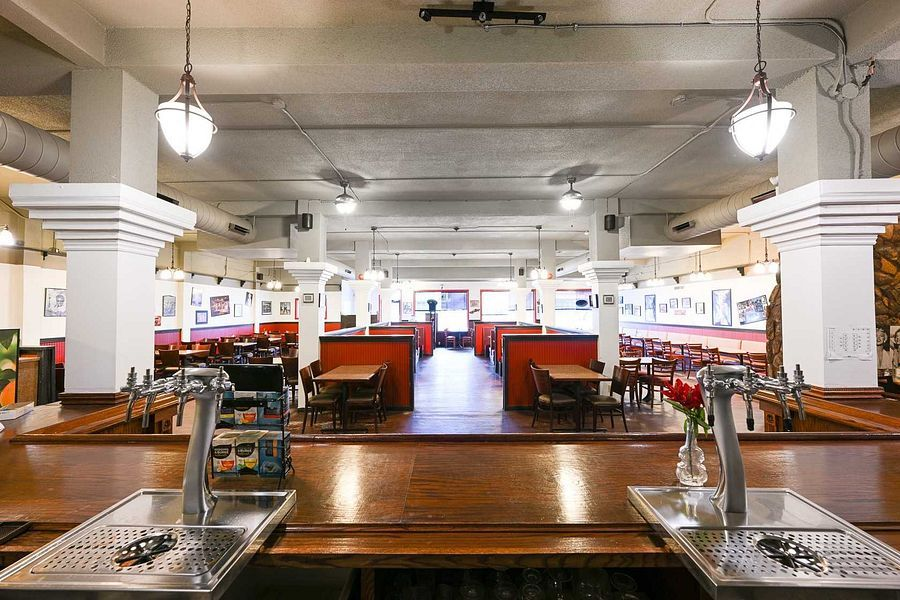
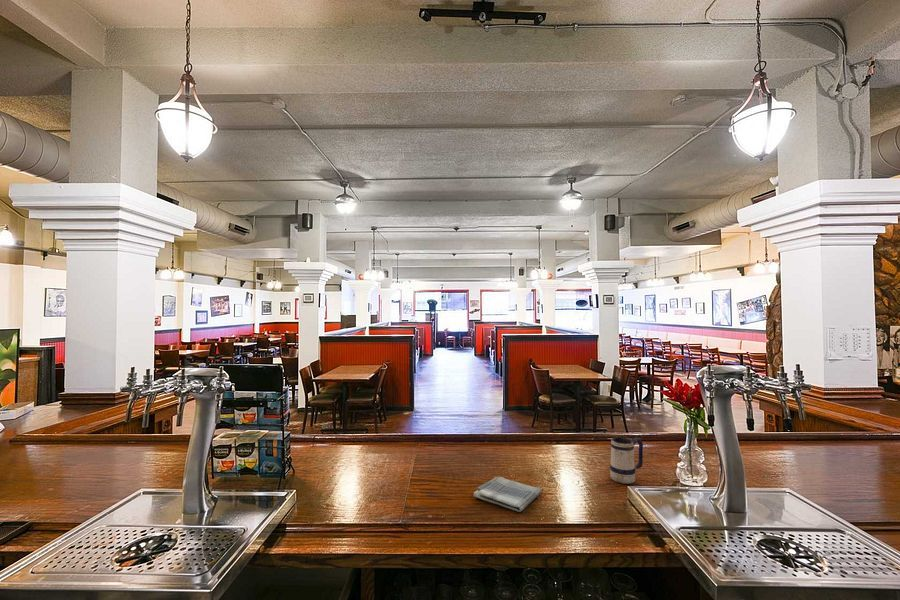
+ dish towel (507, 491)
+ beer mug (627, 459)
